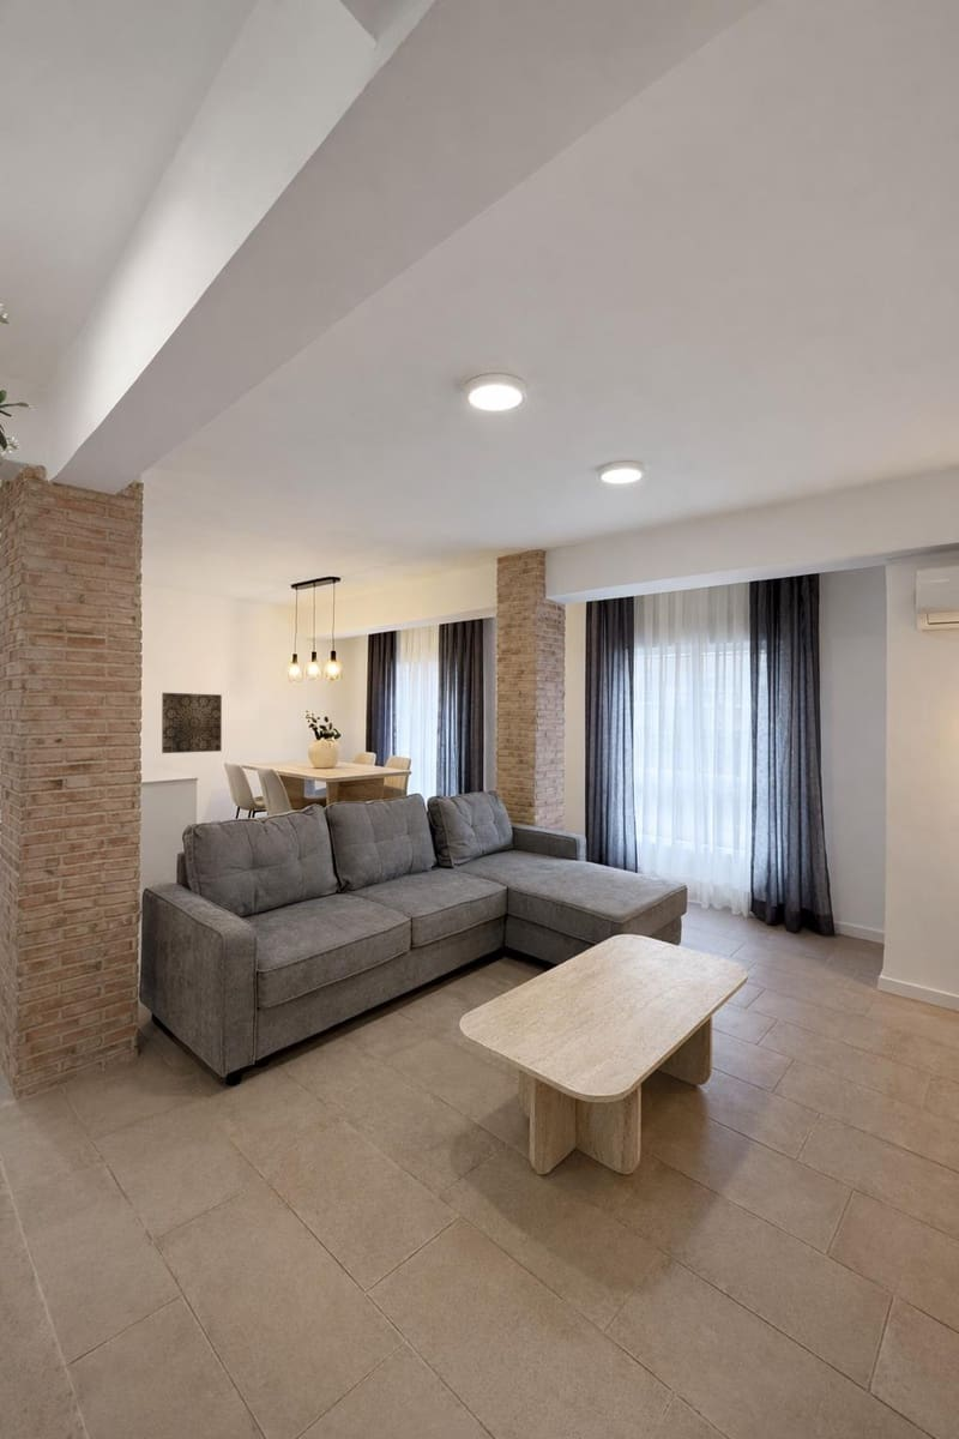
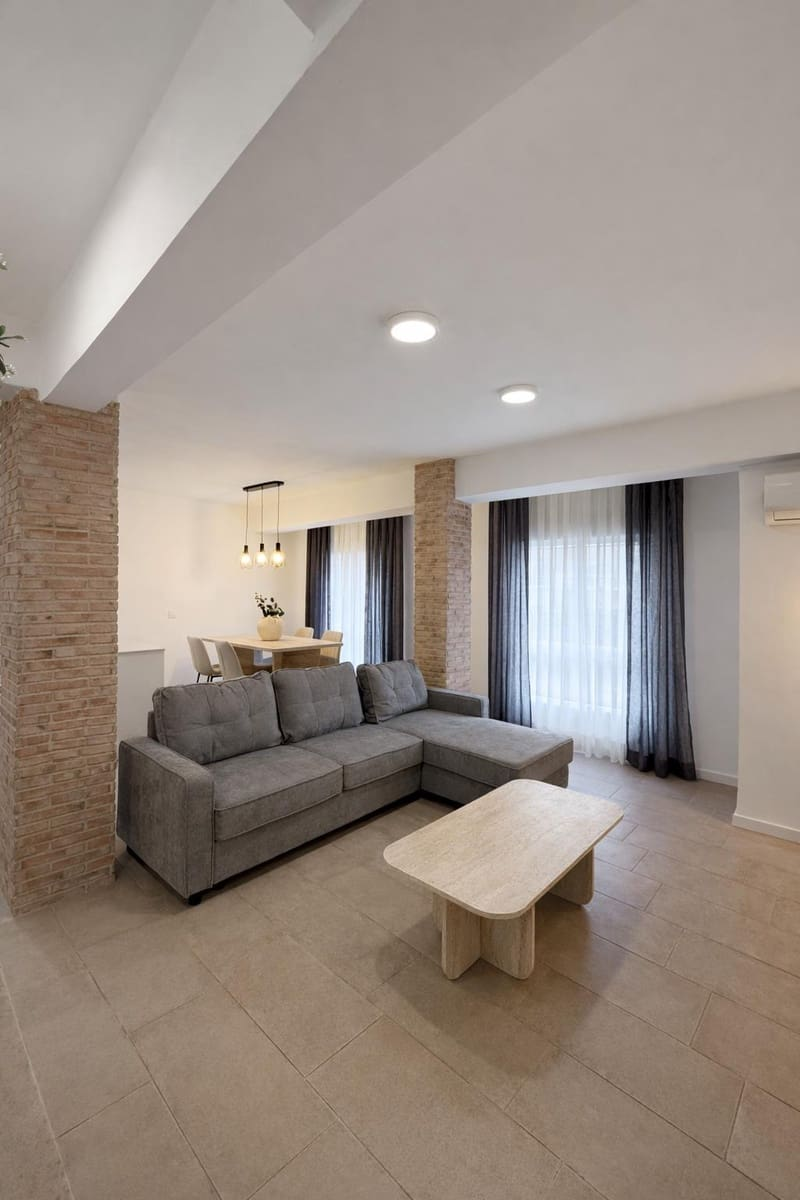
- wall art (192, 722)
